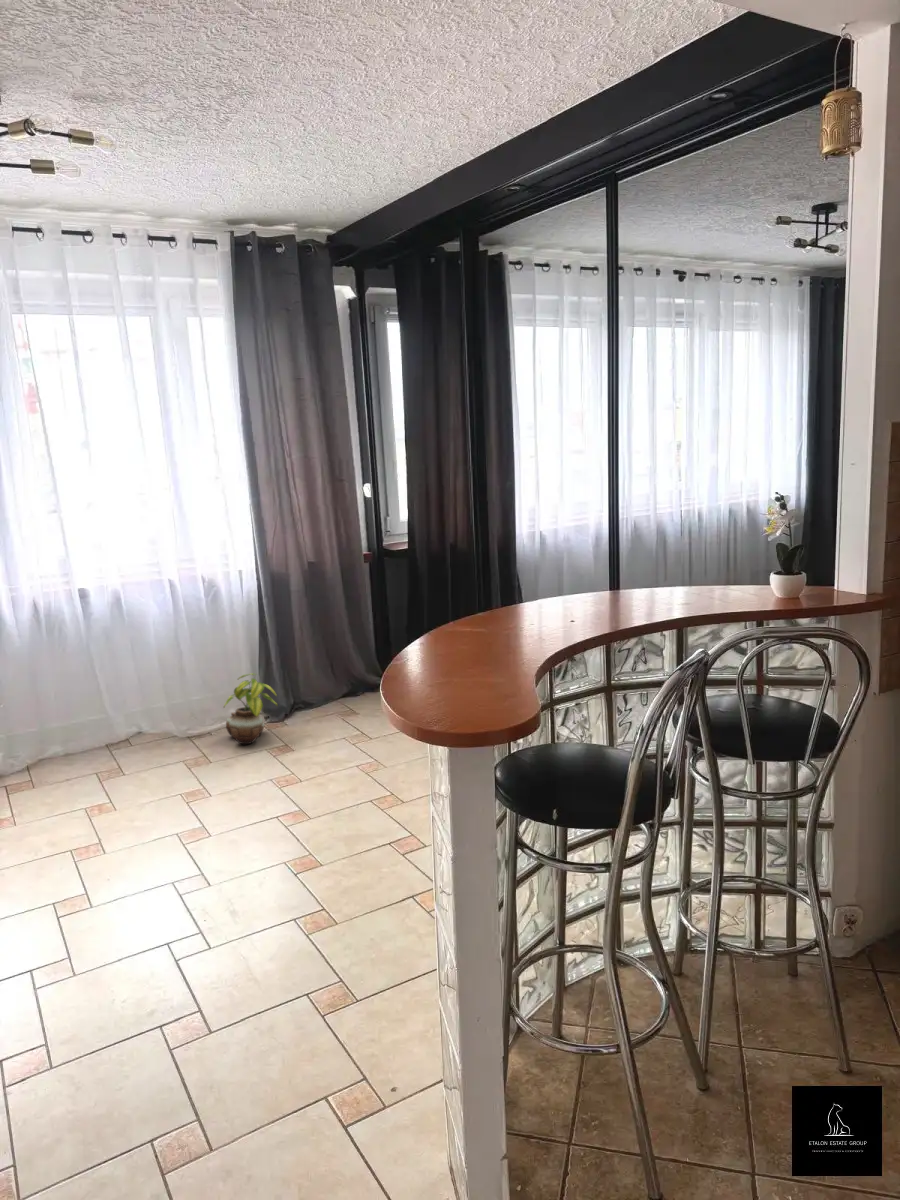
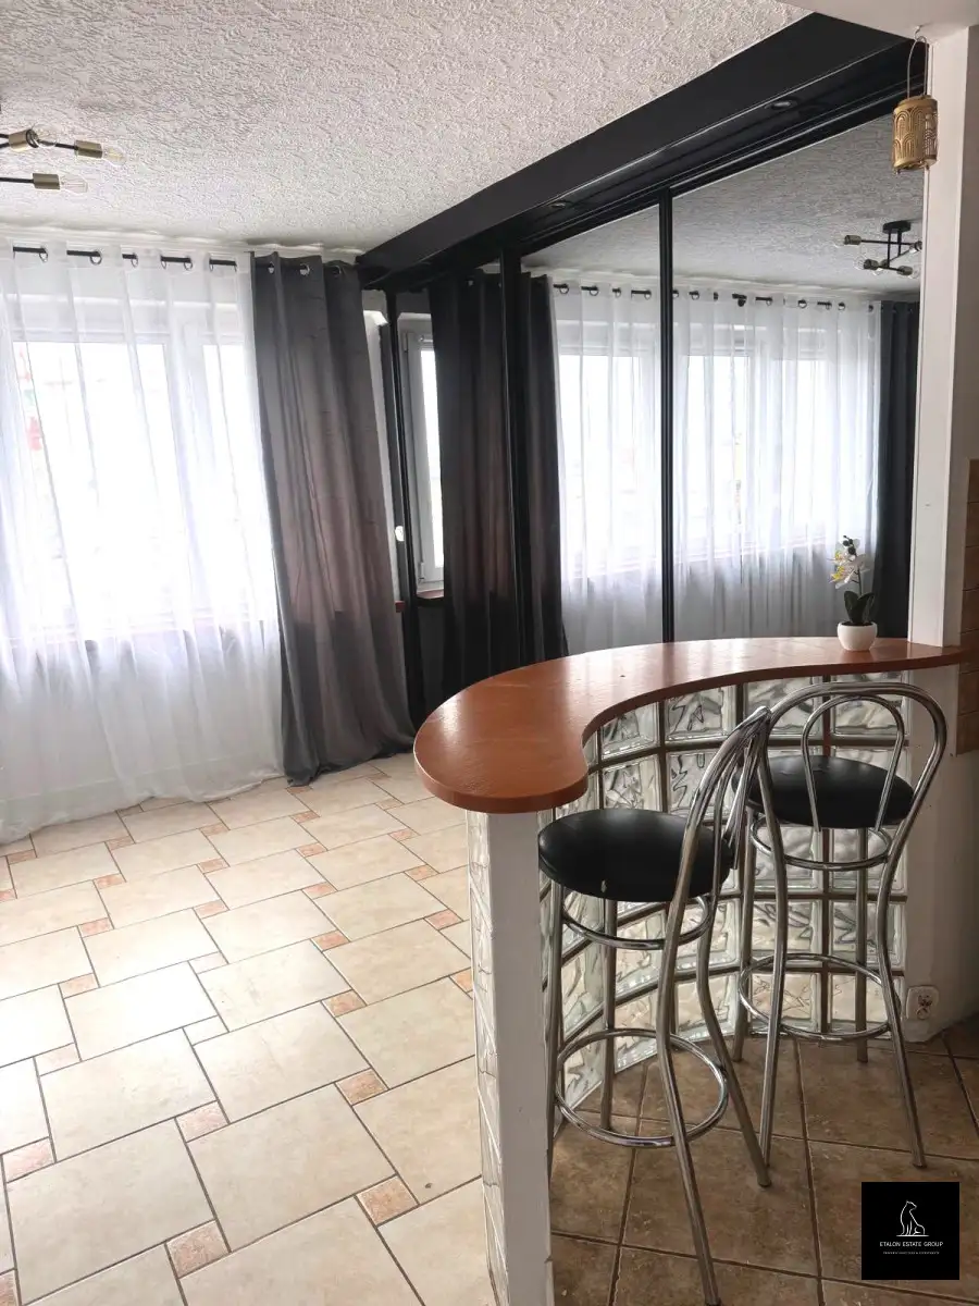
- potted plant (249, 707)
